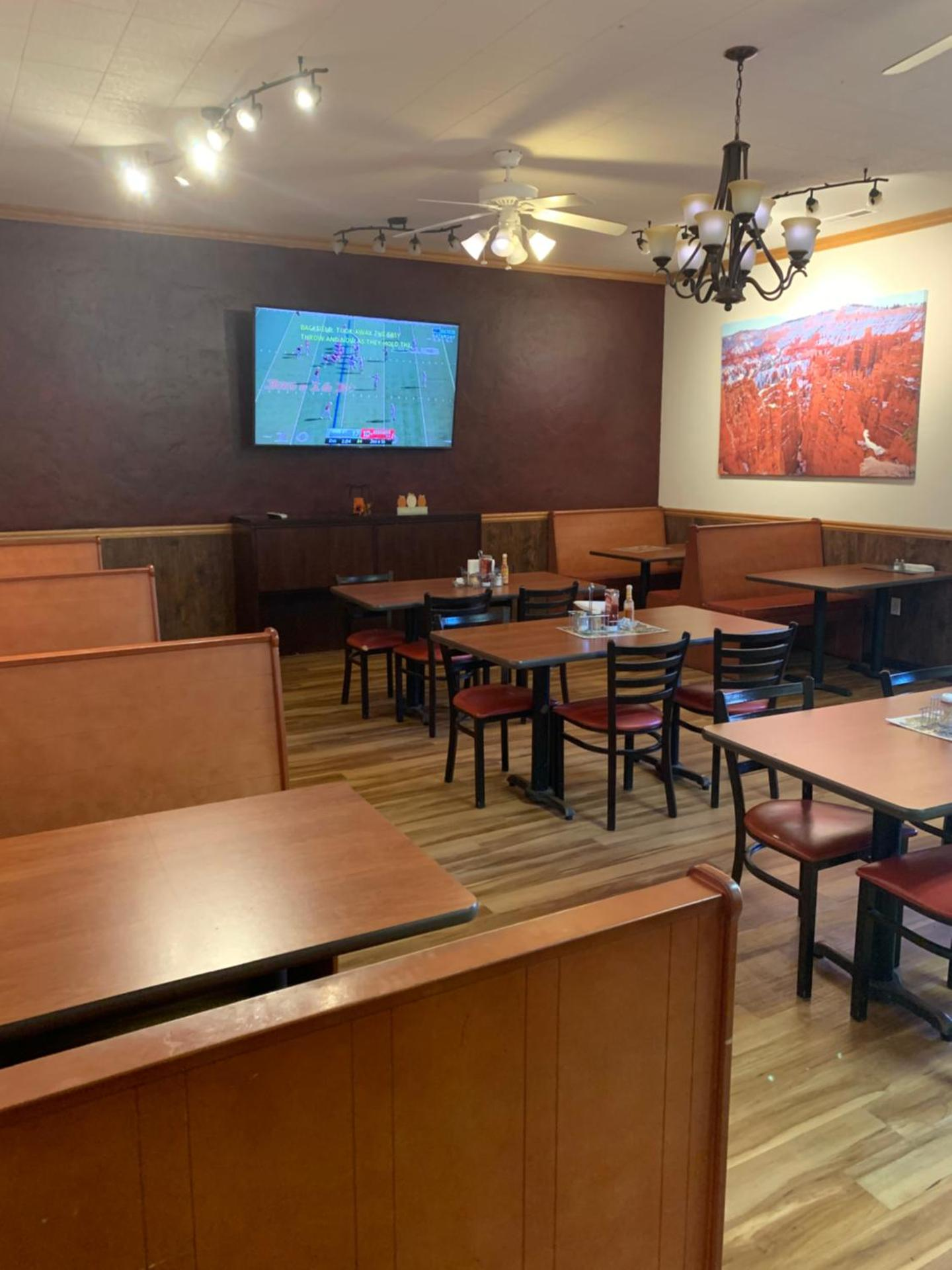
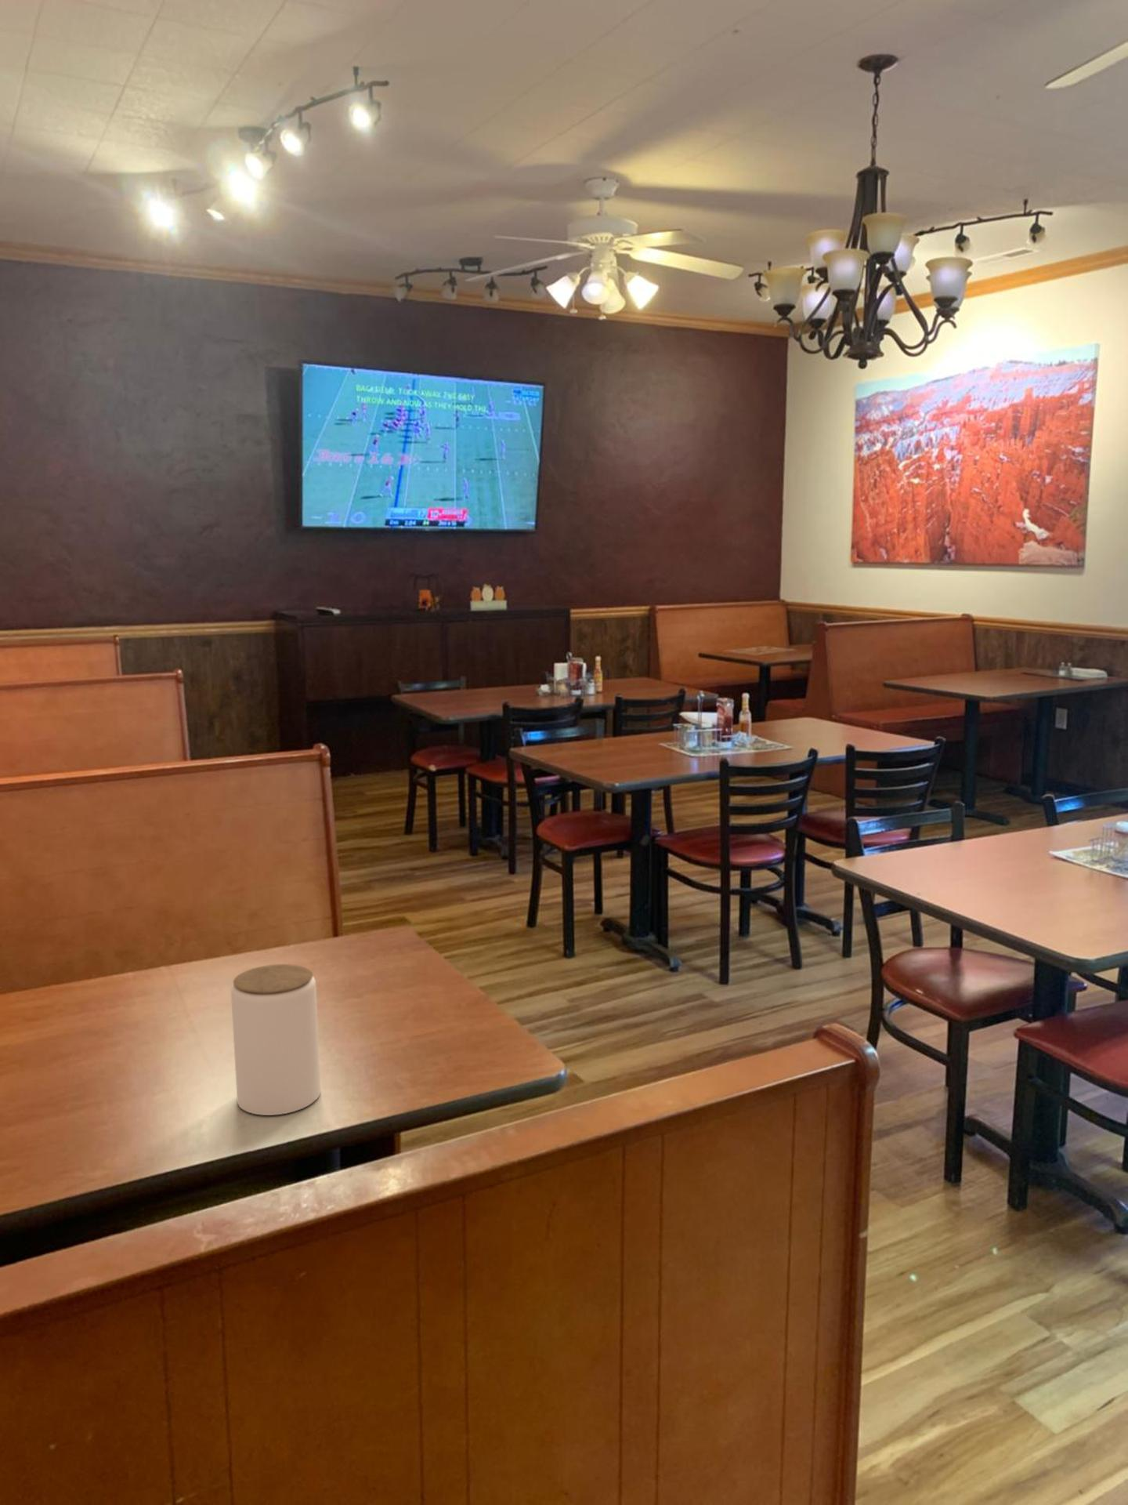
+ jar (276, 1037)
